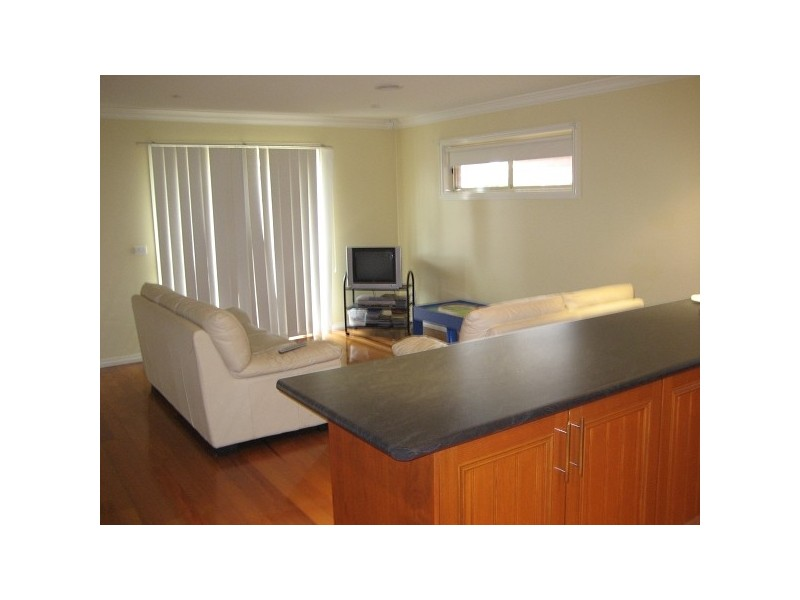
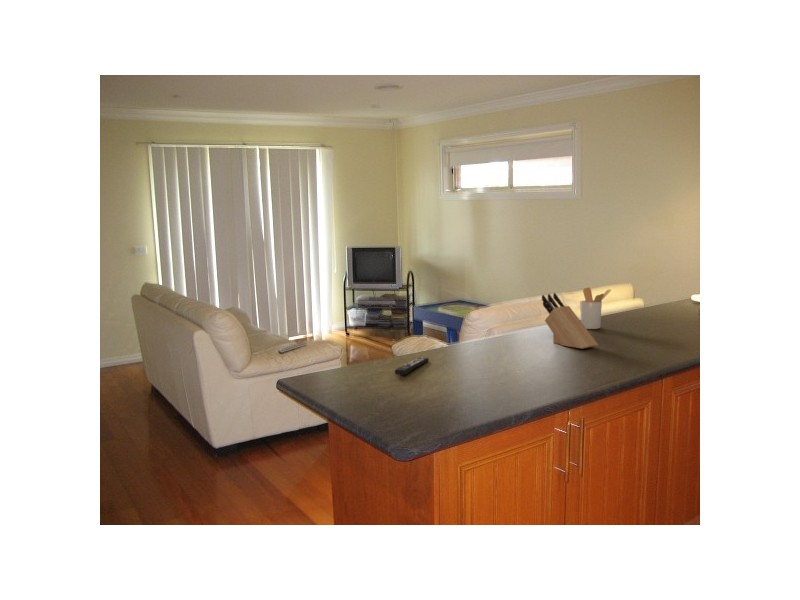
+ knife block (567, 319)
+ utensil holder (596, 307)
+ remote control (412, 365)
